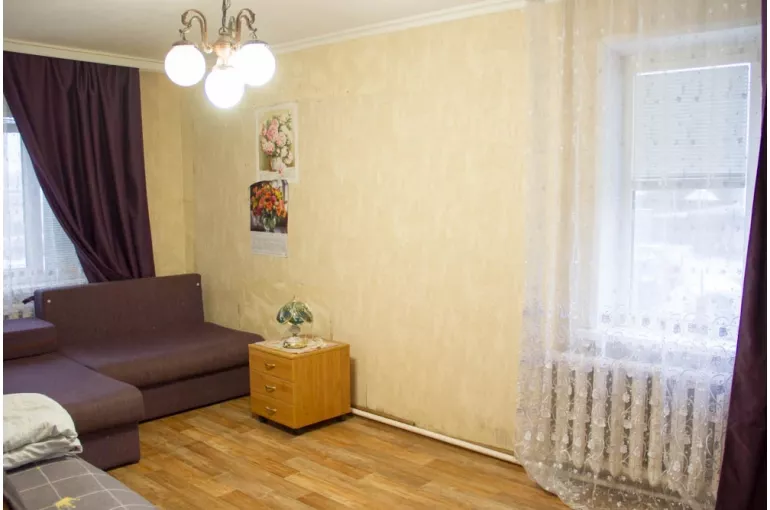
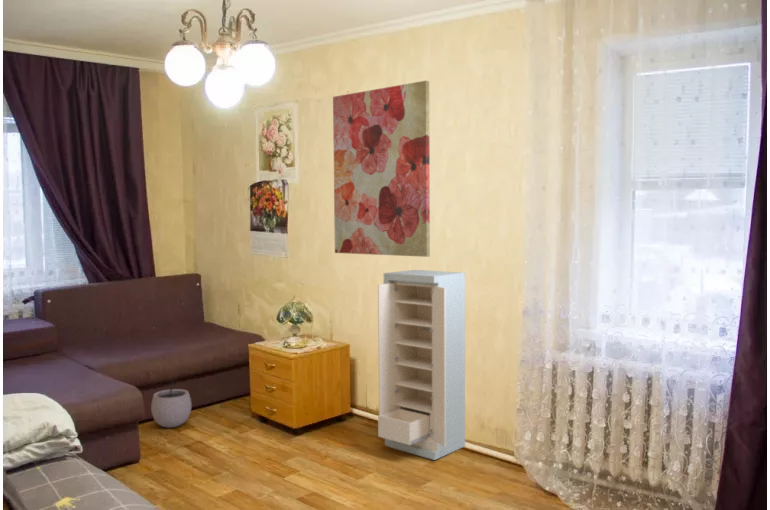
+ storage cabinet (423, 362)
+ plant pot (171, 402)
+ wall art (379, 172)
